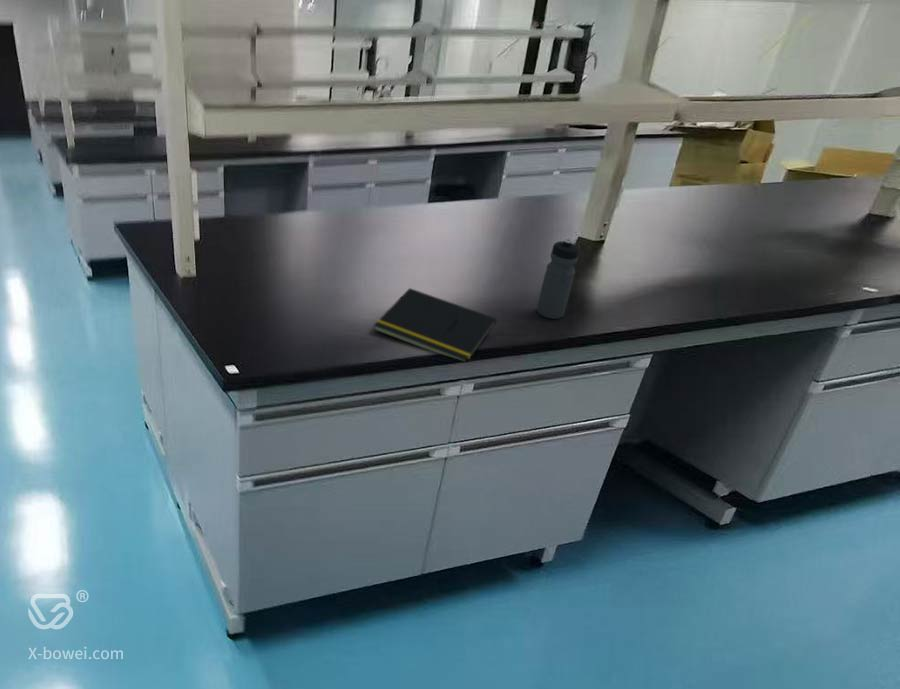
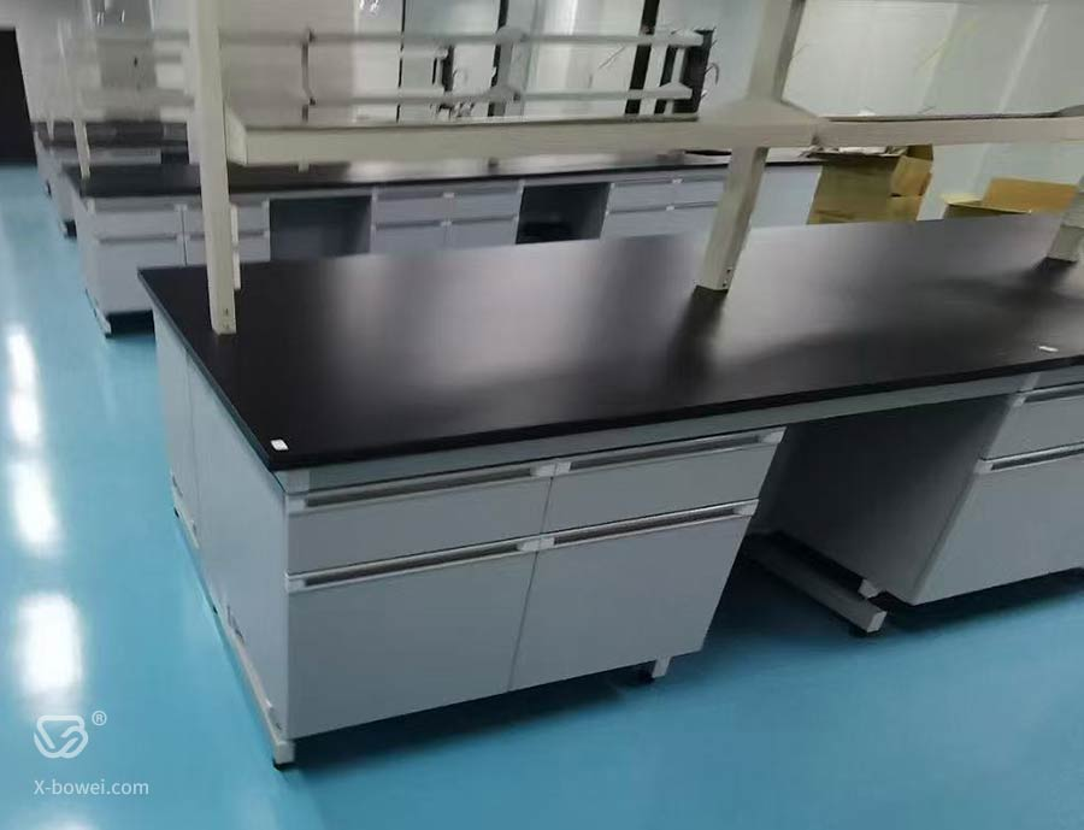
- notepad (435, 324)
- water bottle (558, 277)
